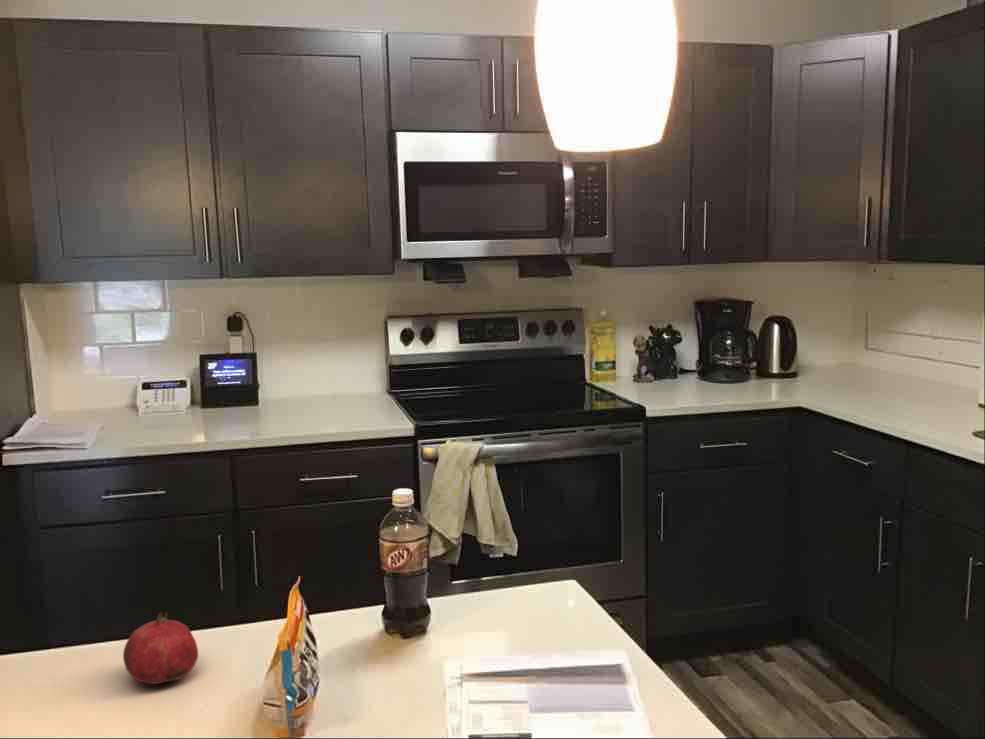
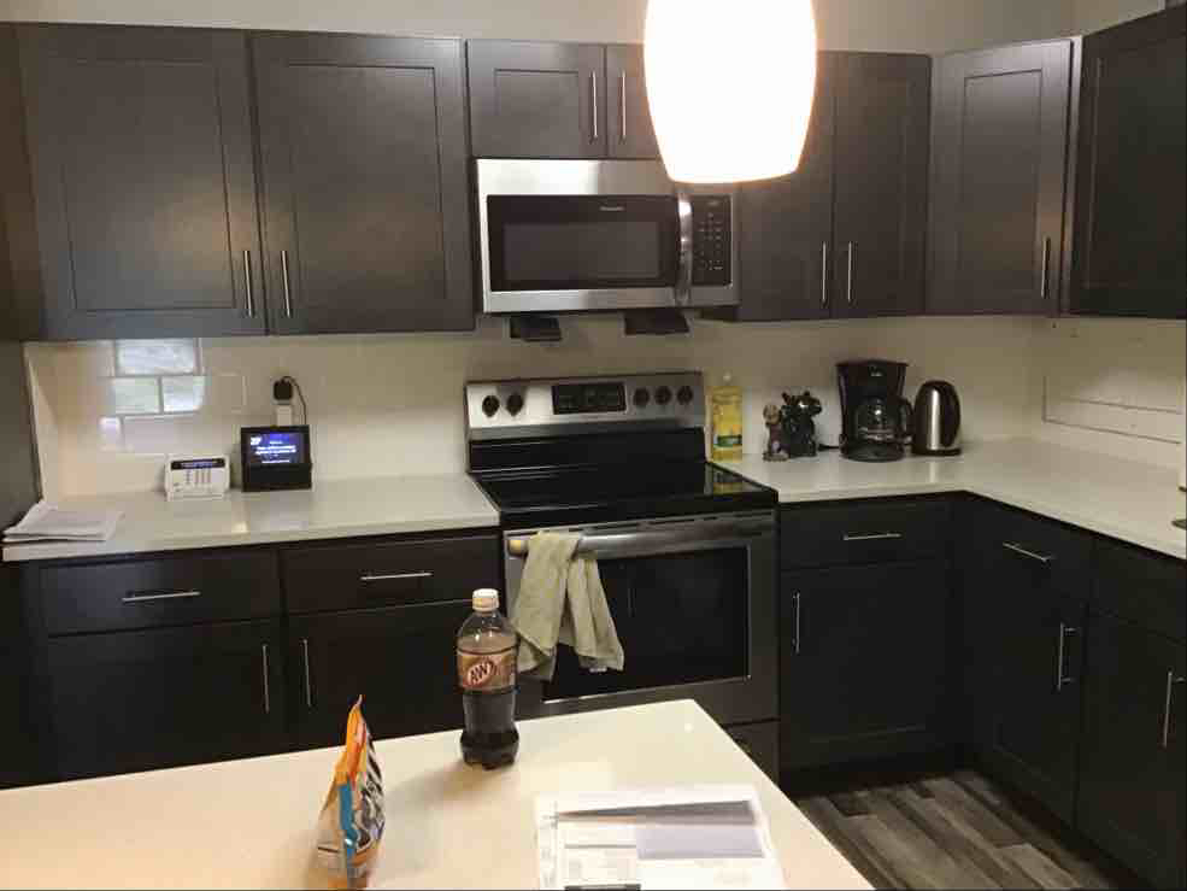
- fruit (160, 645)
